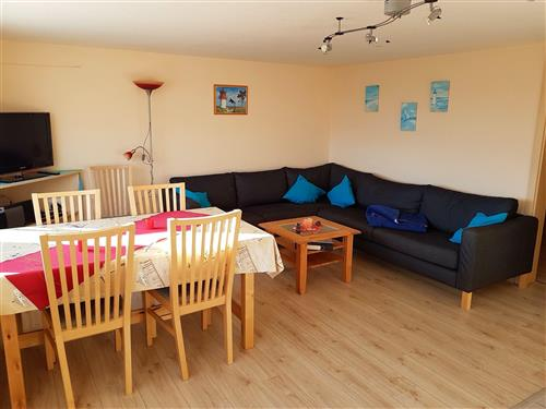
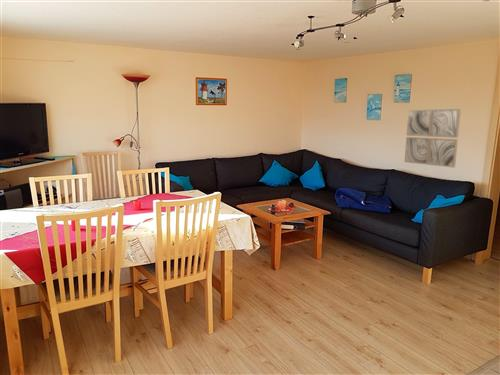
+ wall art (431, 136)
